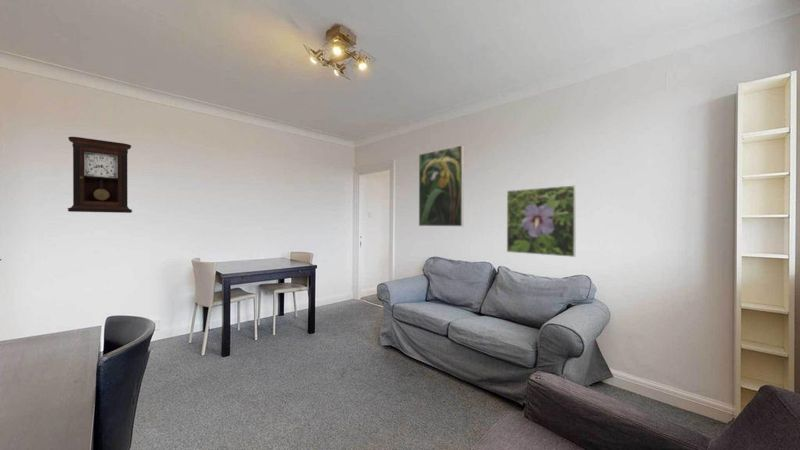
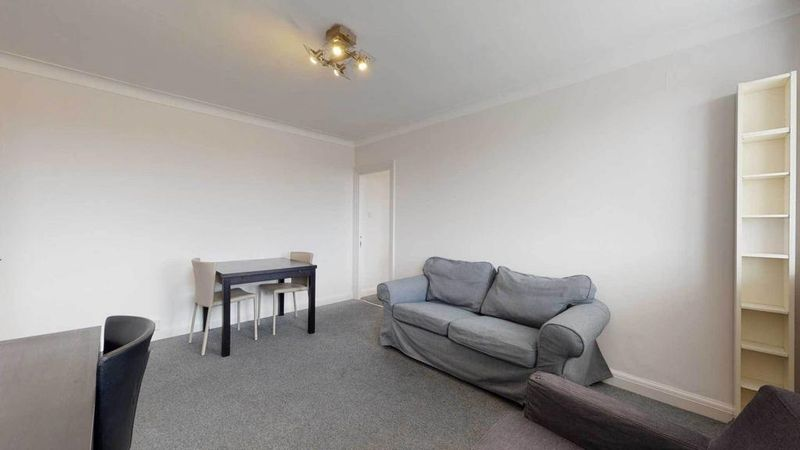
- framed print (439, 188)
- pendulum clock (101, 176)
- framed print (538, 221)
